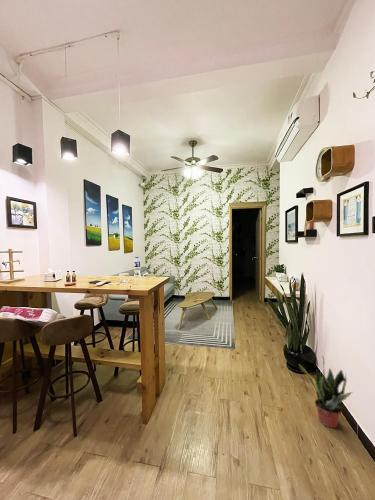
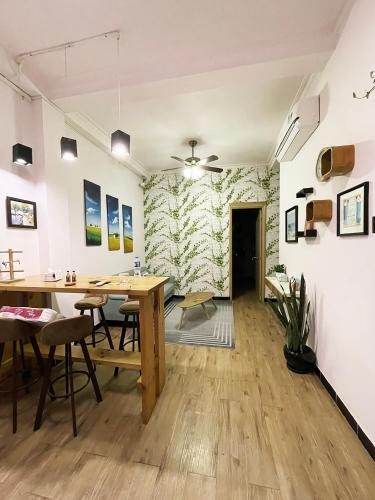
- potted plant (324, 391)
